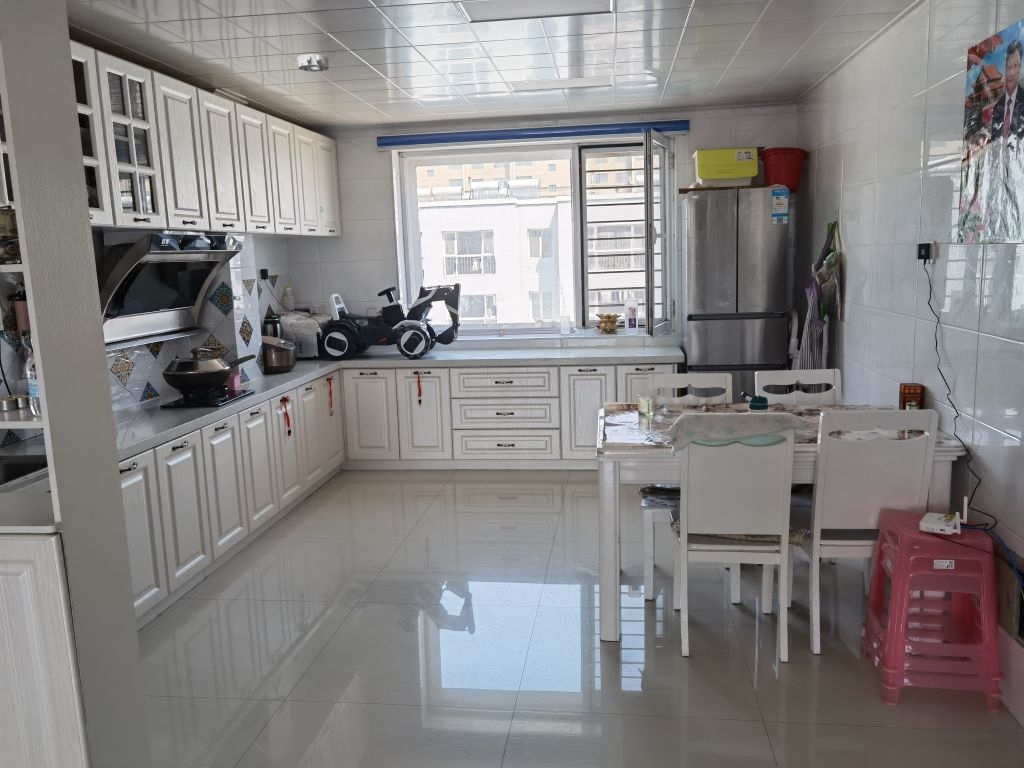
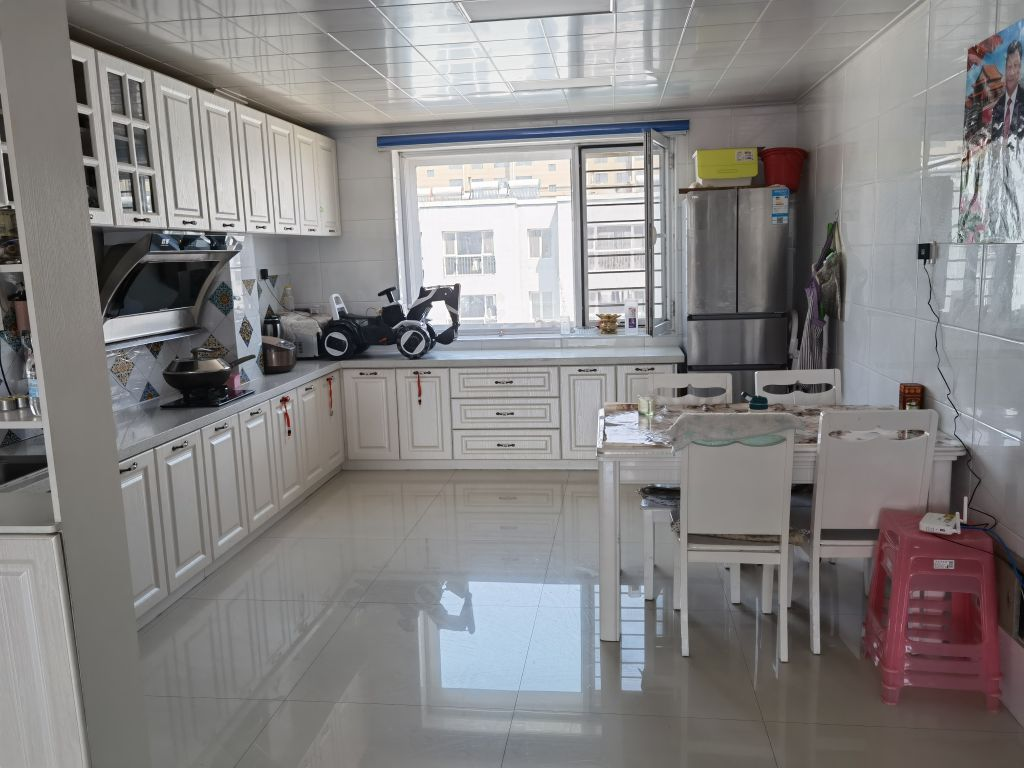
- smoke detector (313, 62)
